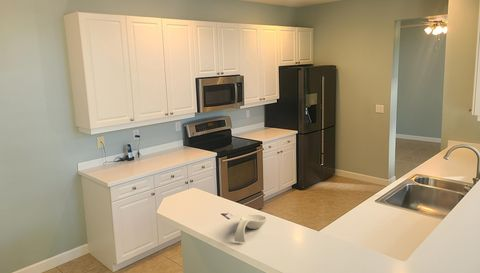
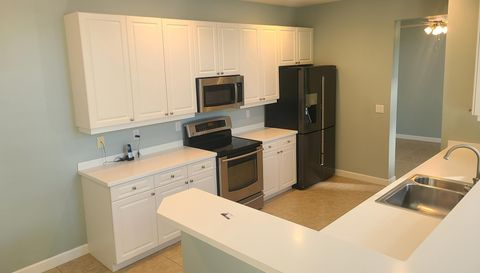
- spoon rest (249, 223)
